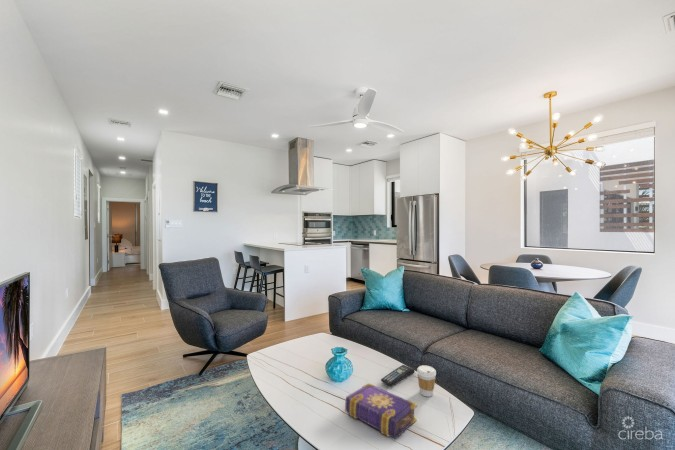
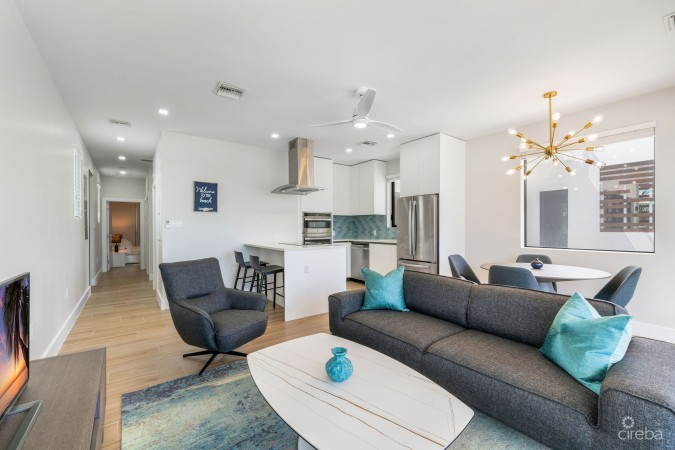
- remote control (398, 374)
- book (380, 407)
- coffee cup (426, 380)
